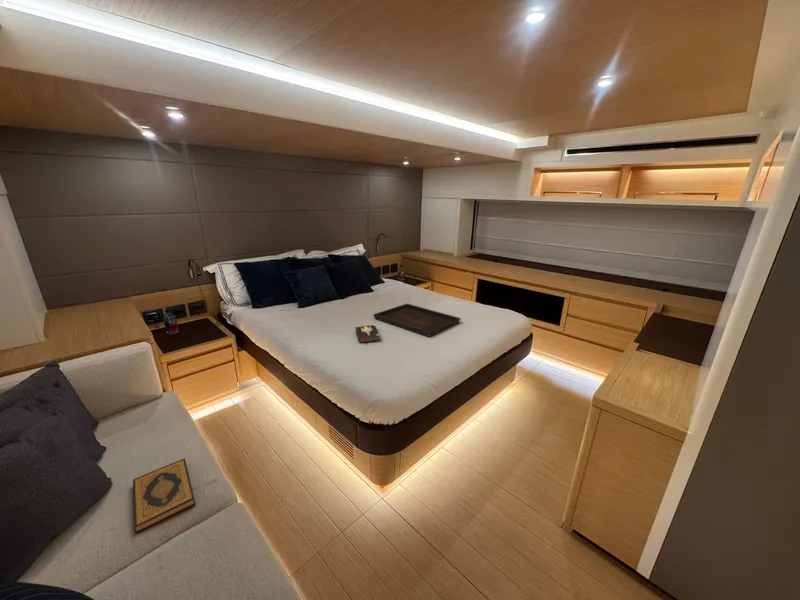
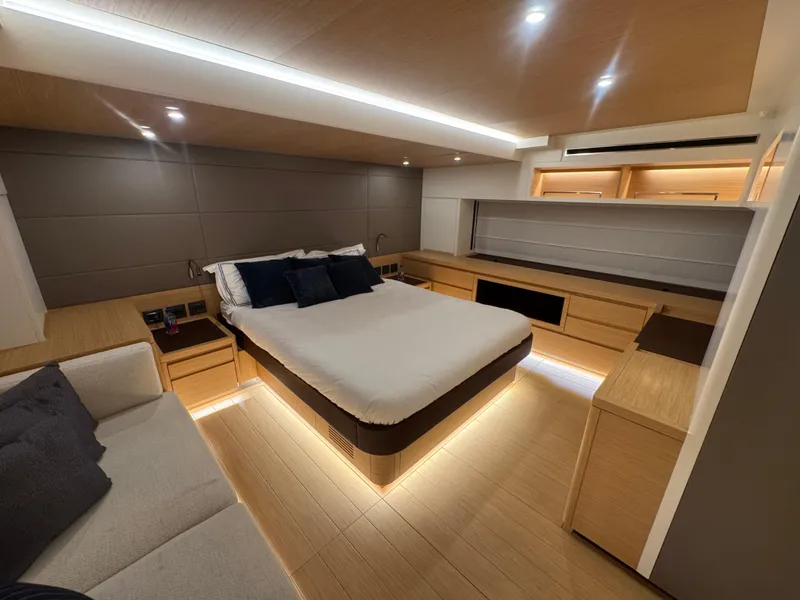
- serving tray (416, 318)
- hardback book (367, 333)
- hardback book (163, 491)
